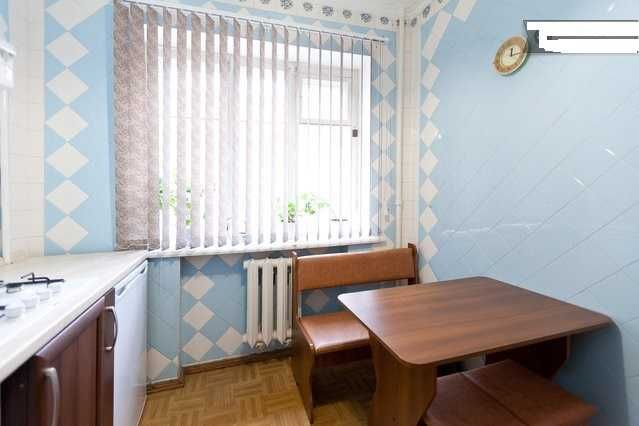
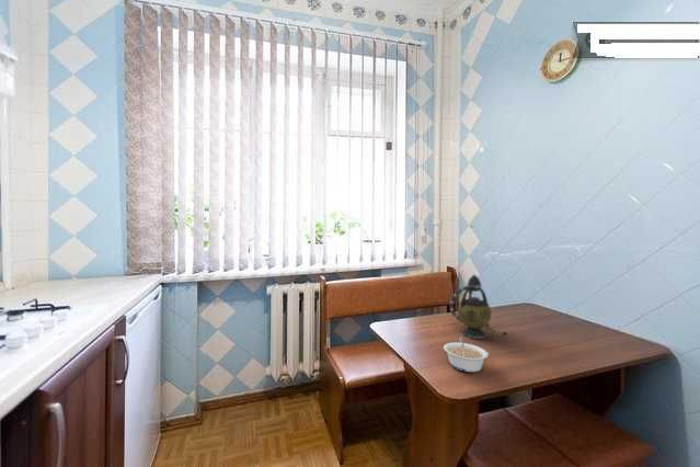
+ teapot (480, 306)
+ legume (463, 355)
